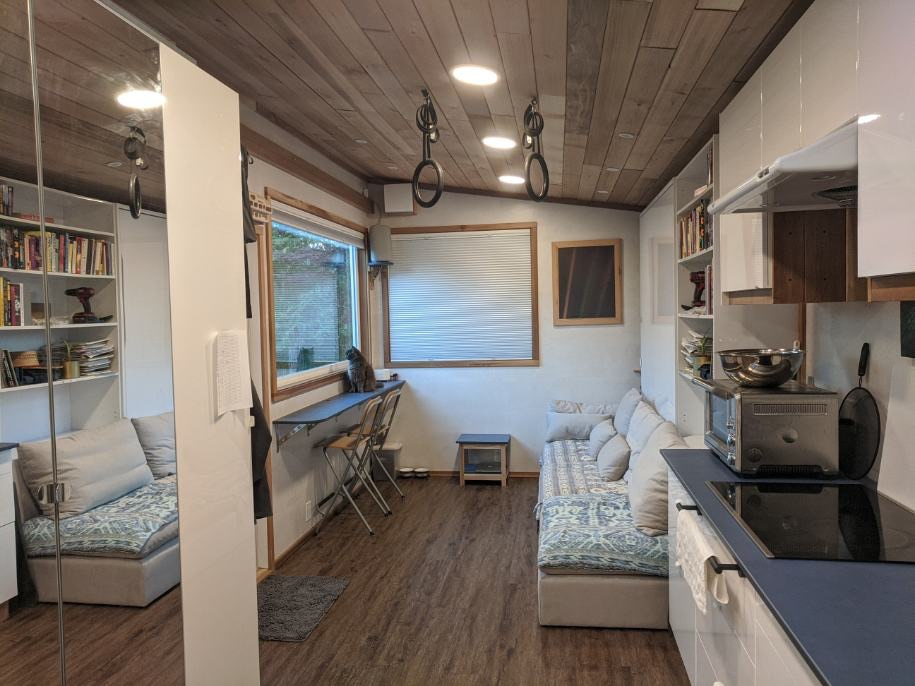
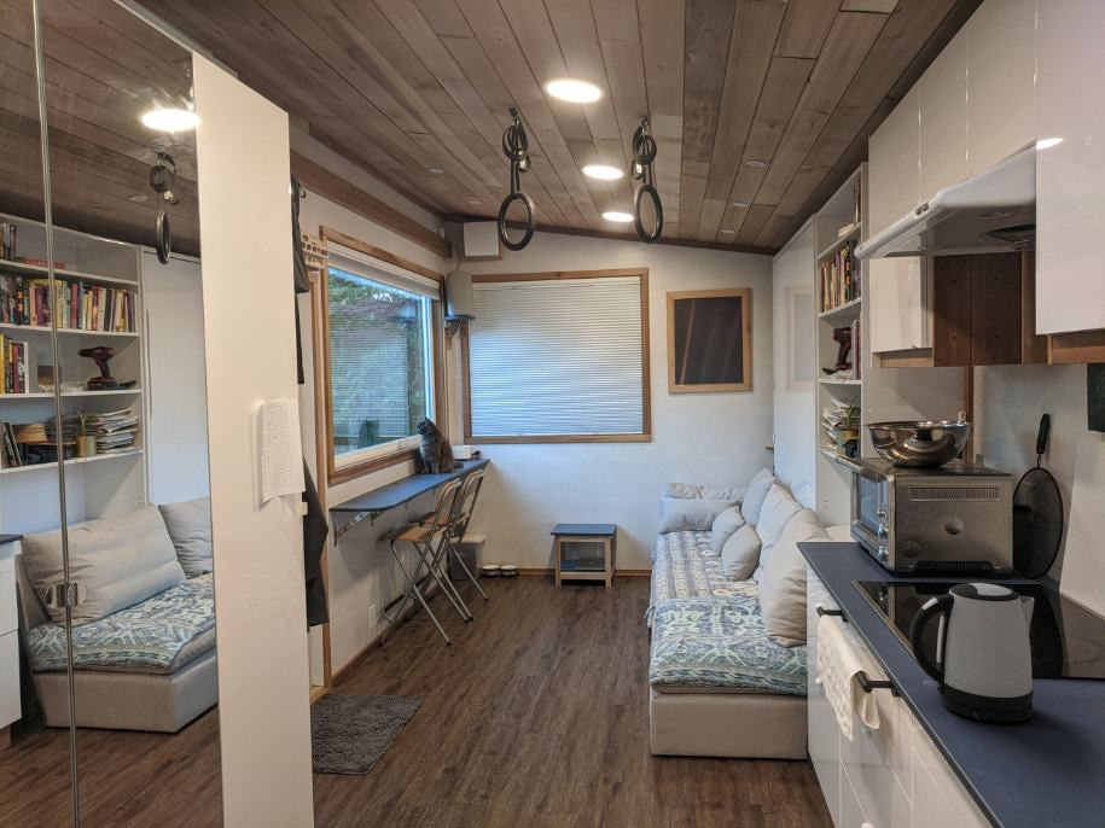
+ kettle (971, 645)
